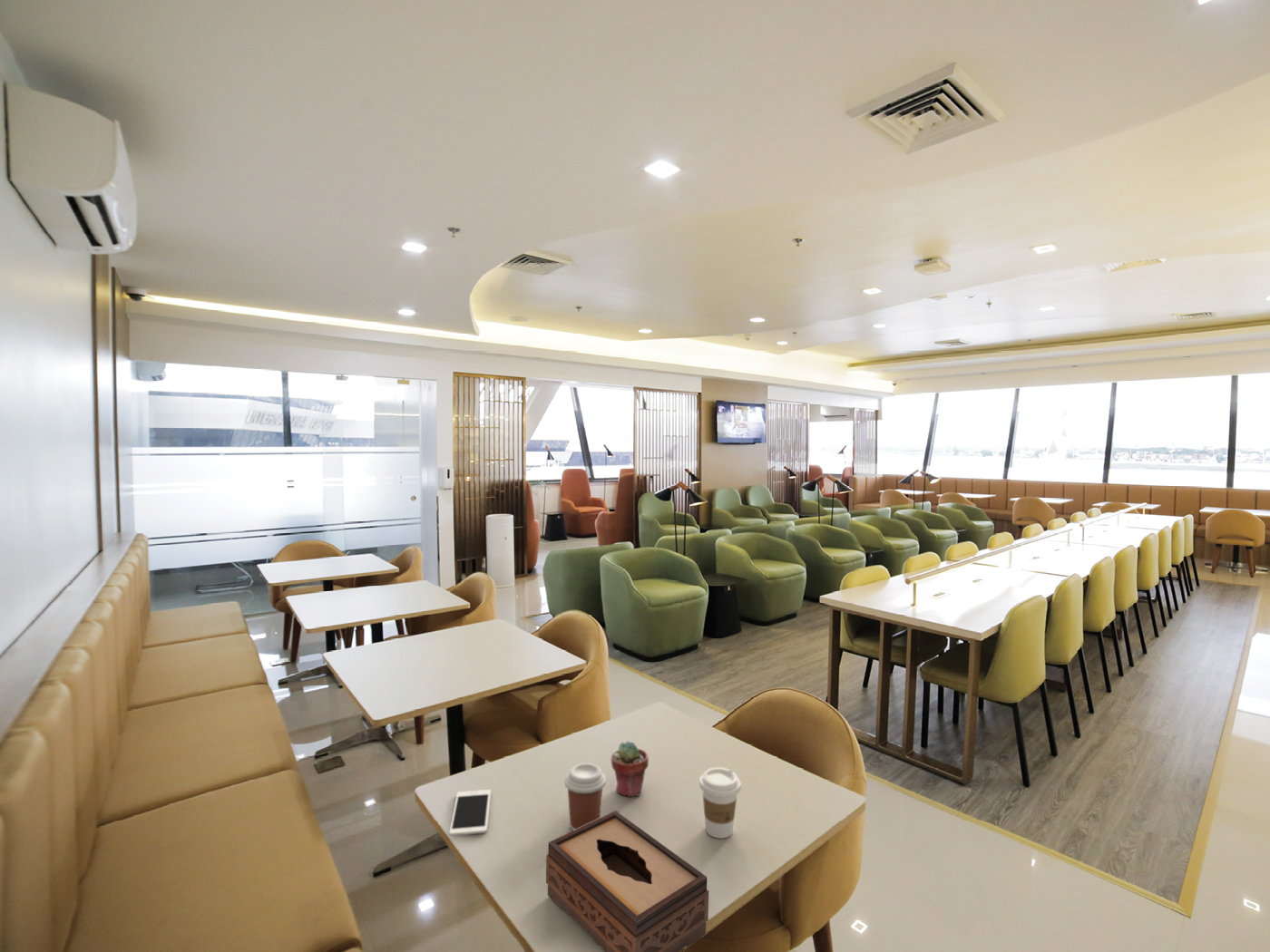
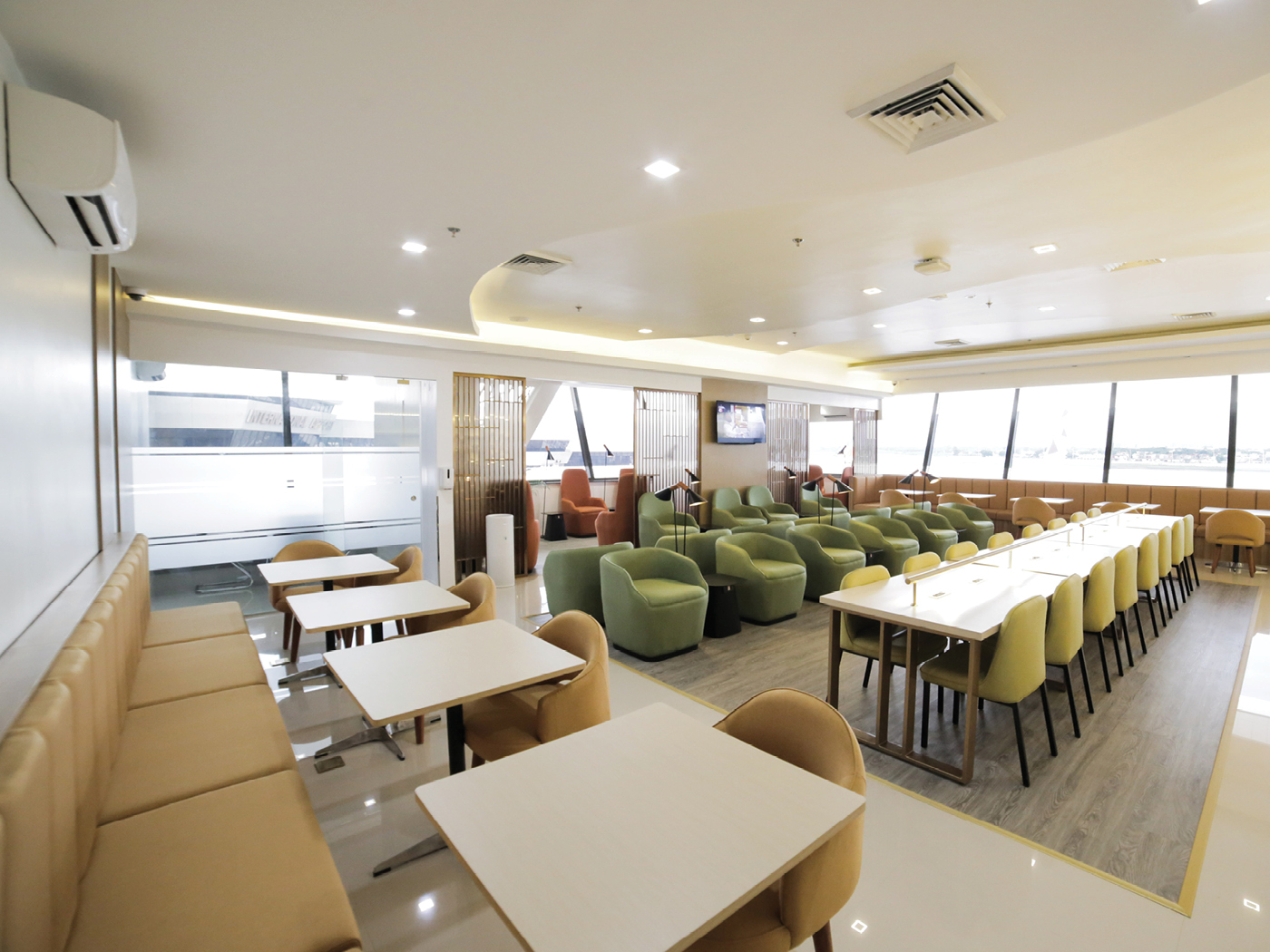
- potted succulent (630, 765)
- coffee cup (719, 802)
- cell phone (471, 811)
- tissue box (624, 886)
- coffee cup (584, 797)
